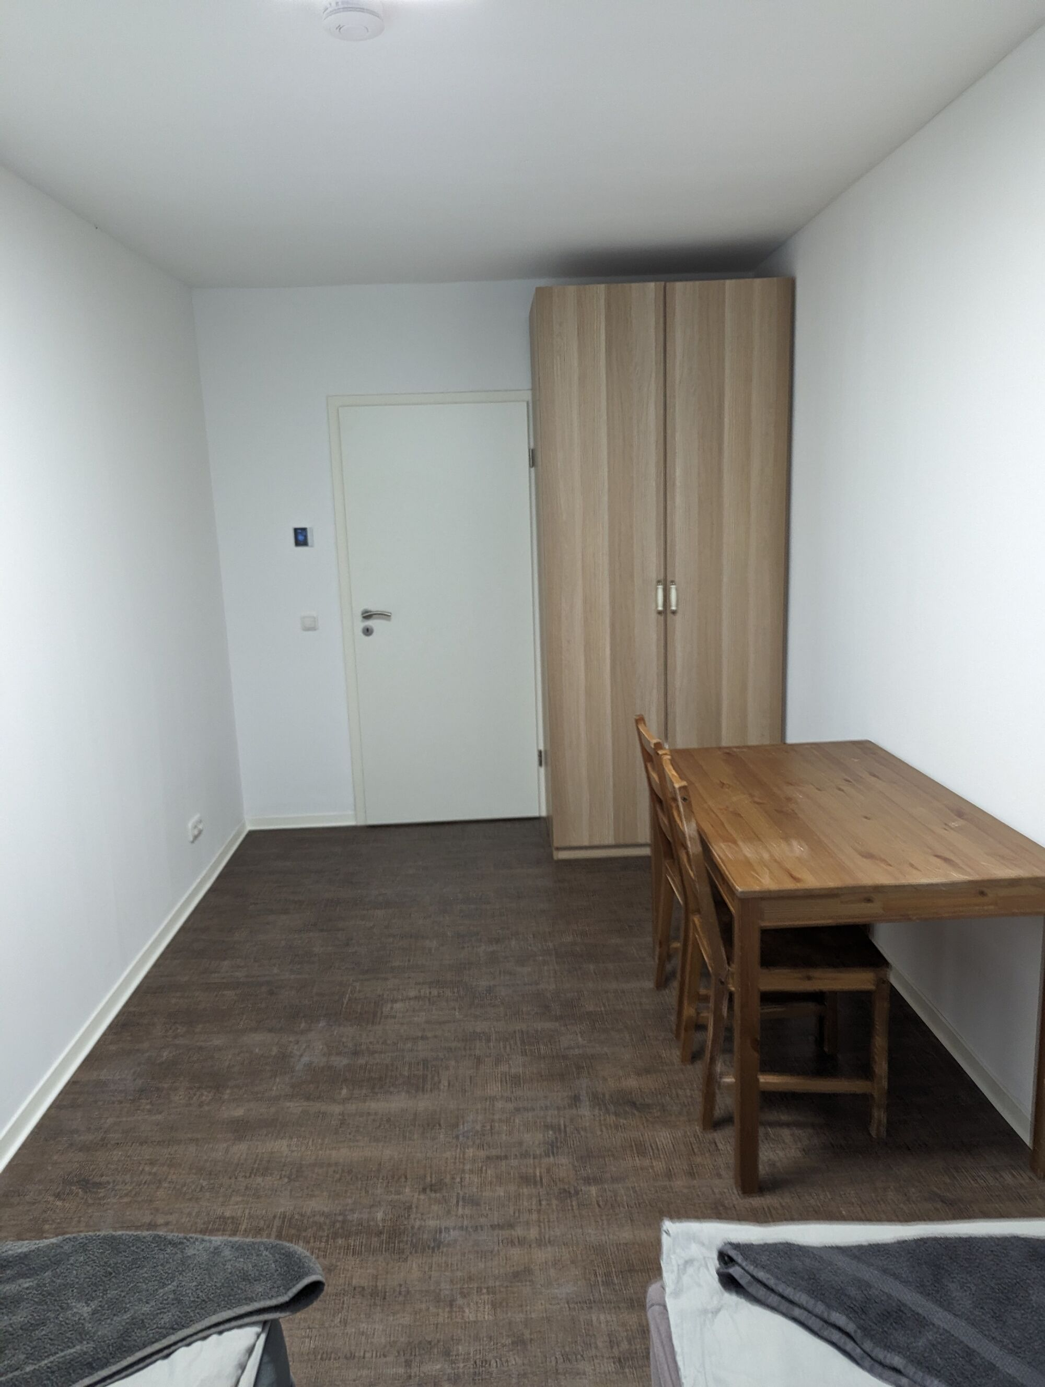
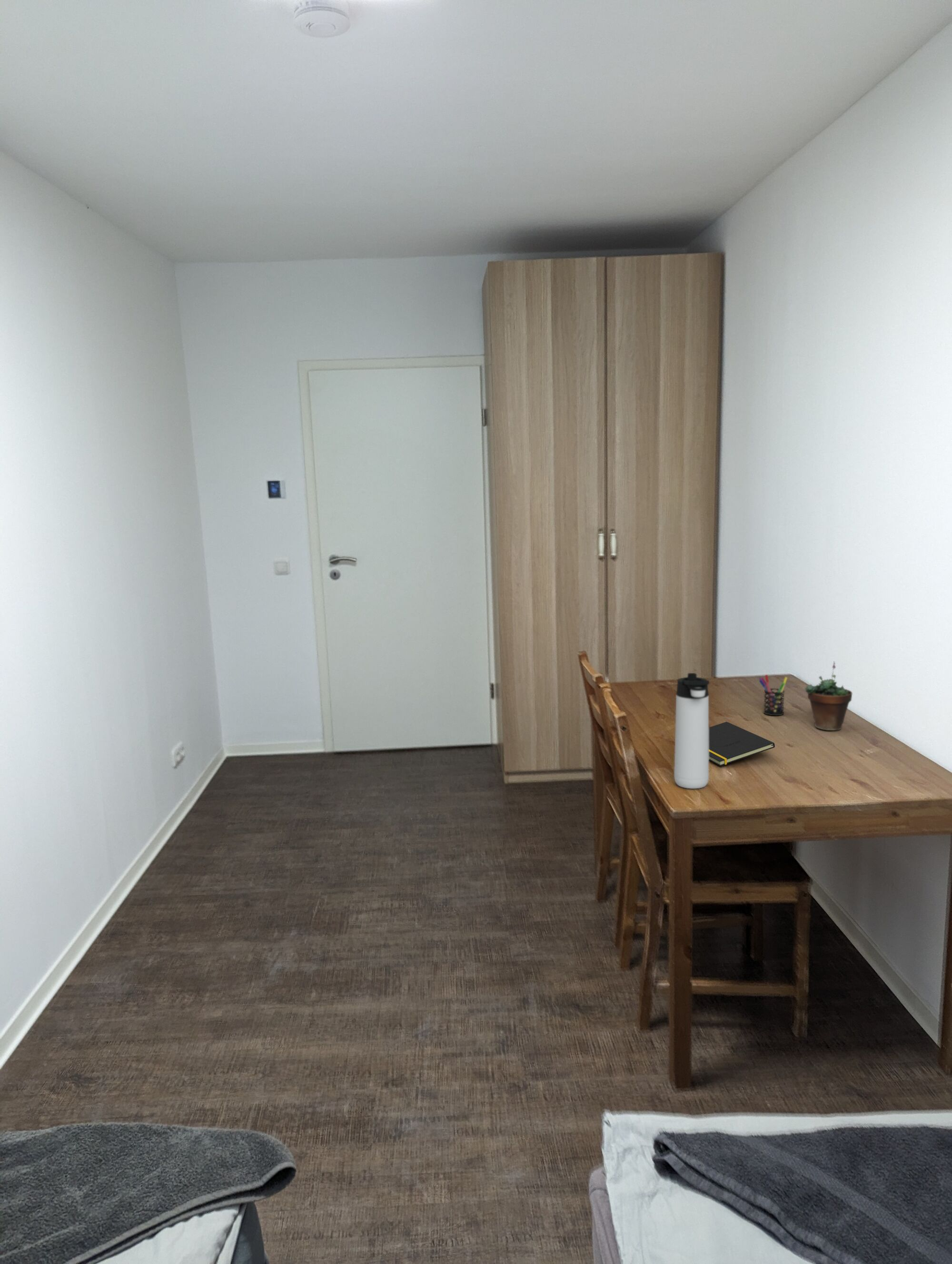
+ notepad (724, 742)
+ succulent plant (830, 694)
+ thermos bottle (694, 731)
+ pen holder (774, 694)
